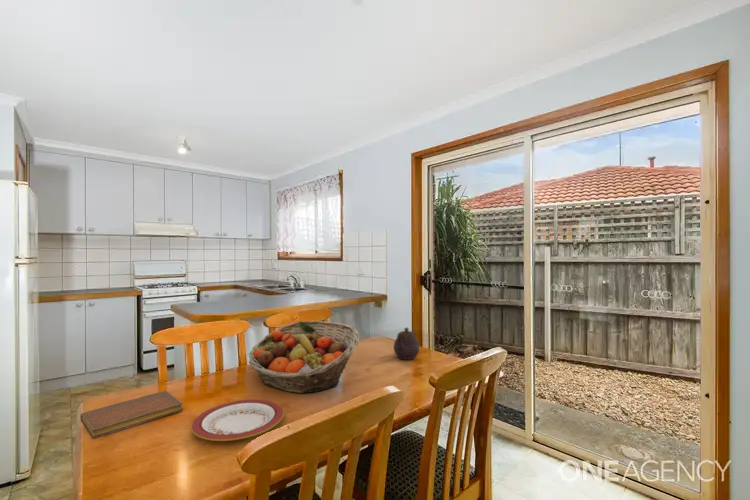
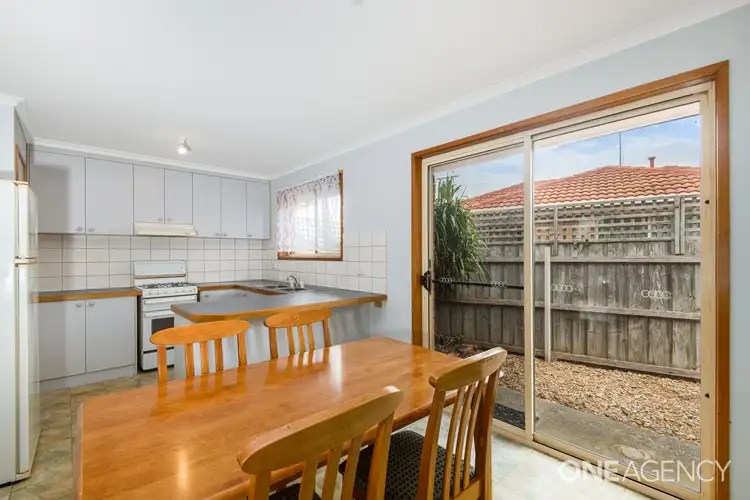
- plate (239, 420)
- fruit basket (304, 353)
- teapot (407, 342)
- notebook (133, 411)
